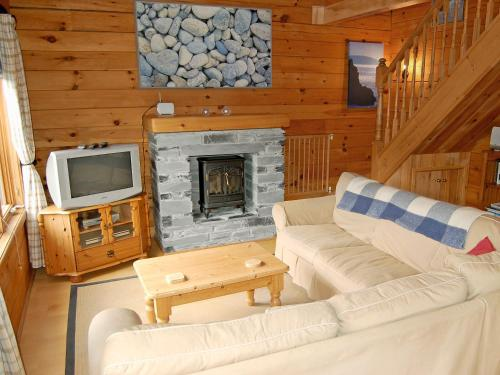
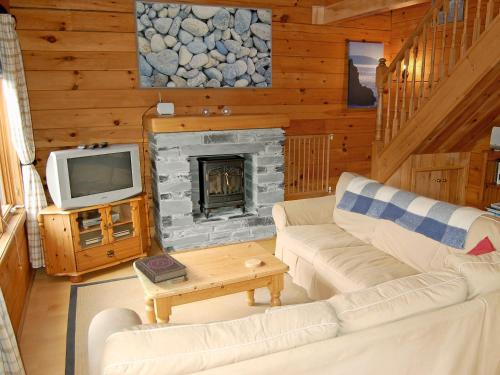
+ book (160, 267)
